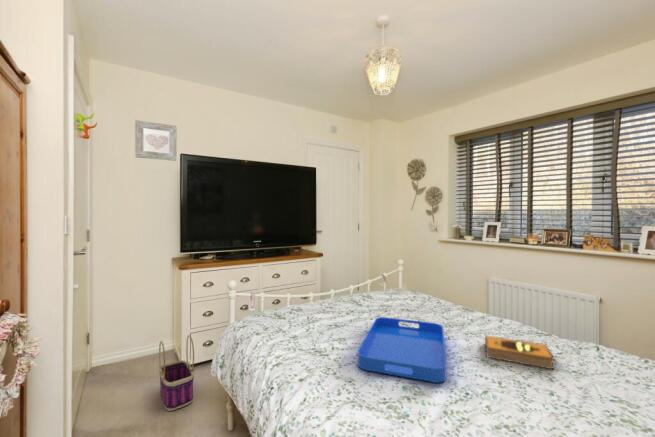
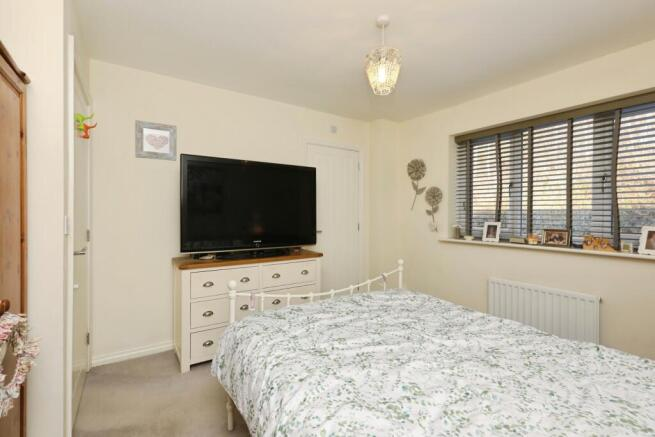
- hardback book (516, 350)
- basket (176, 368)
- serving tray (404, 343)
